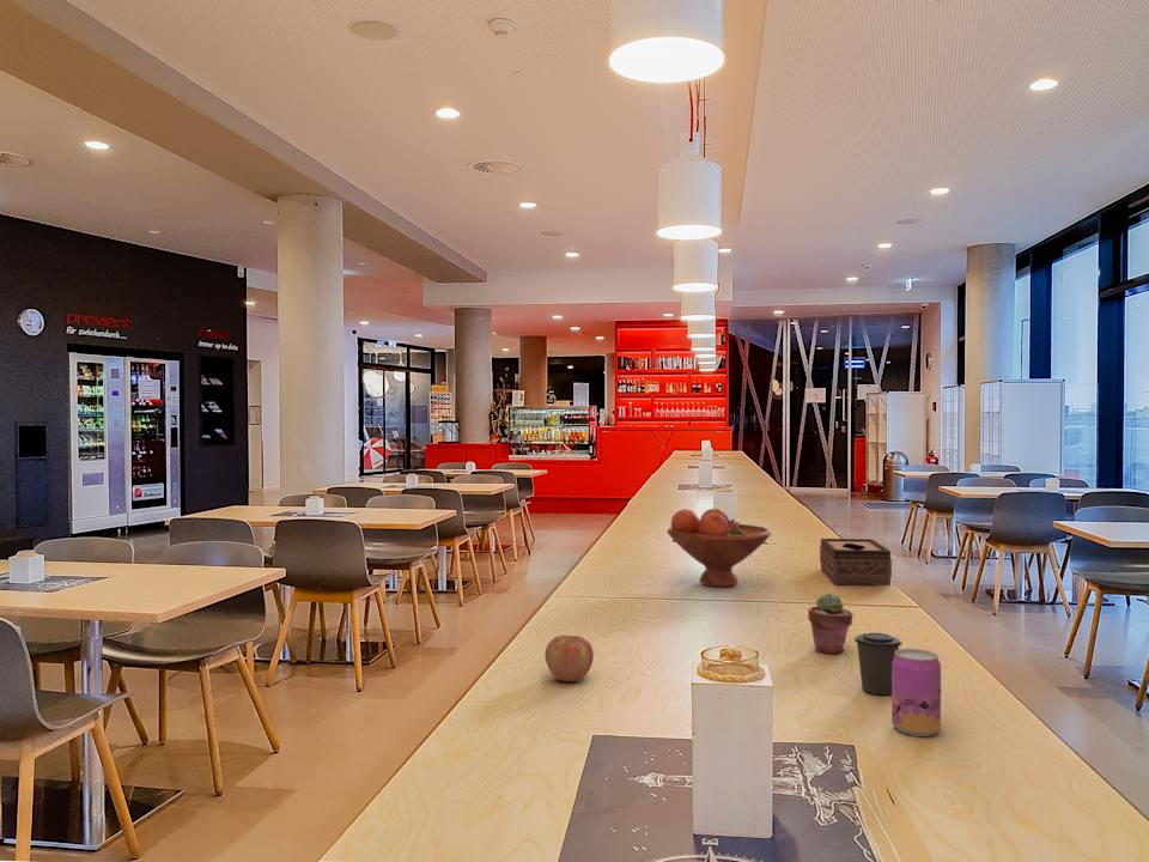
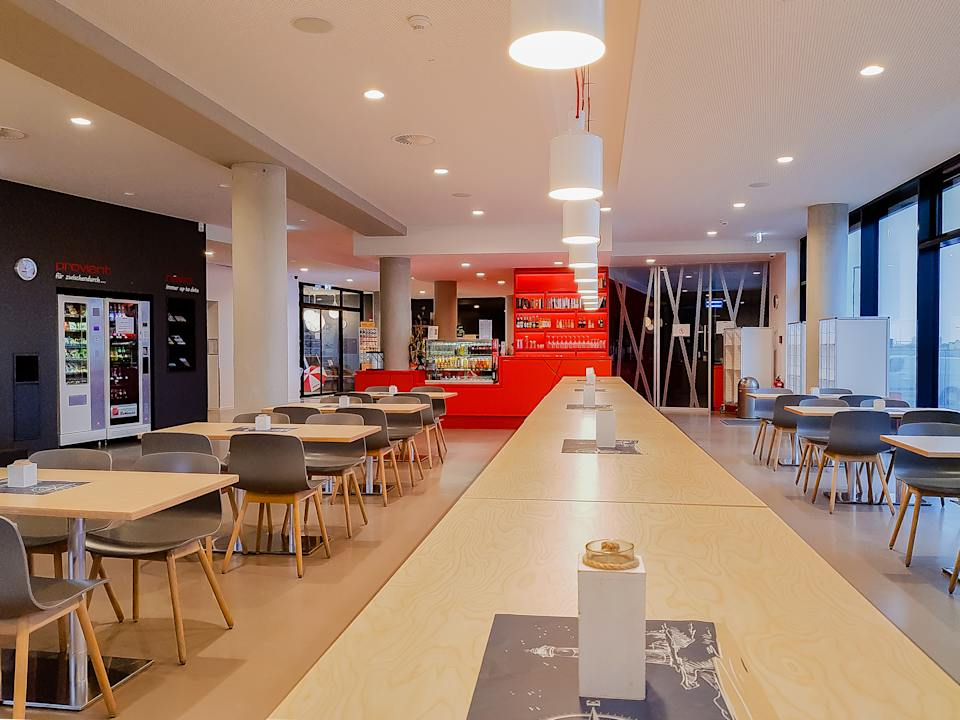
- beer can (916, 691)
- coffee cup (877, 662)
- fruit bowl (718, 546)
- apple (569, 657)
- potted succulent (829, 621)
- tissue box (853, 560)
